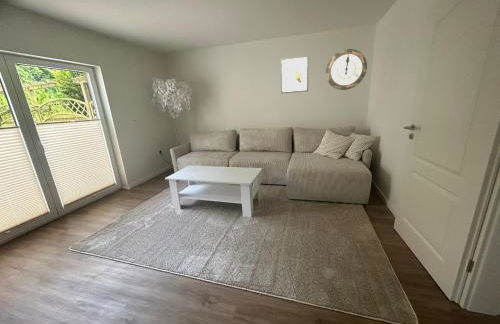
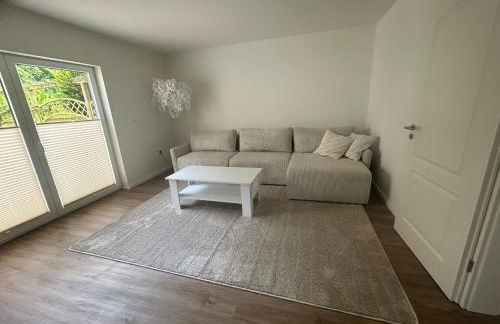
- wall art (294, 75)
- wall clock (345, 70)
